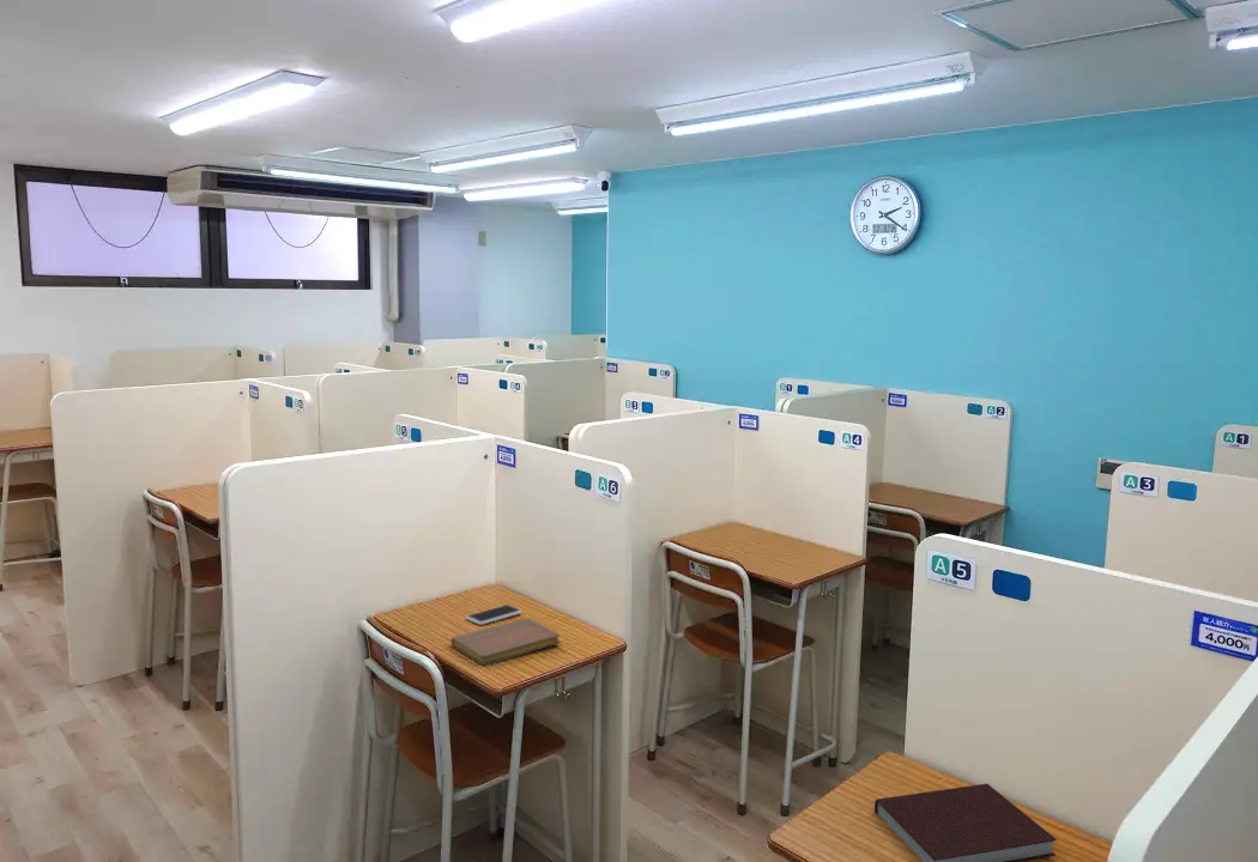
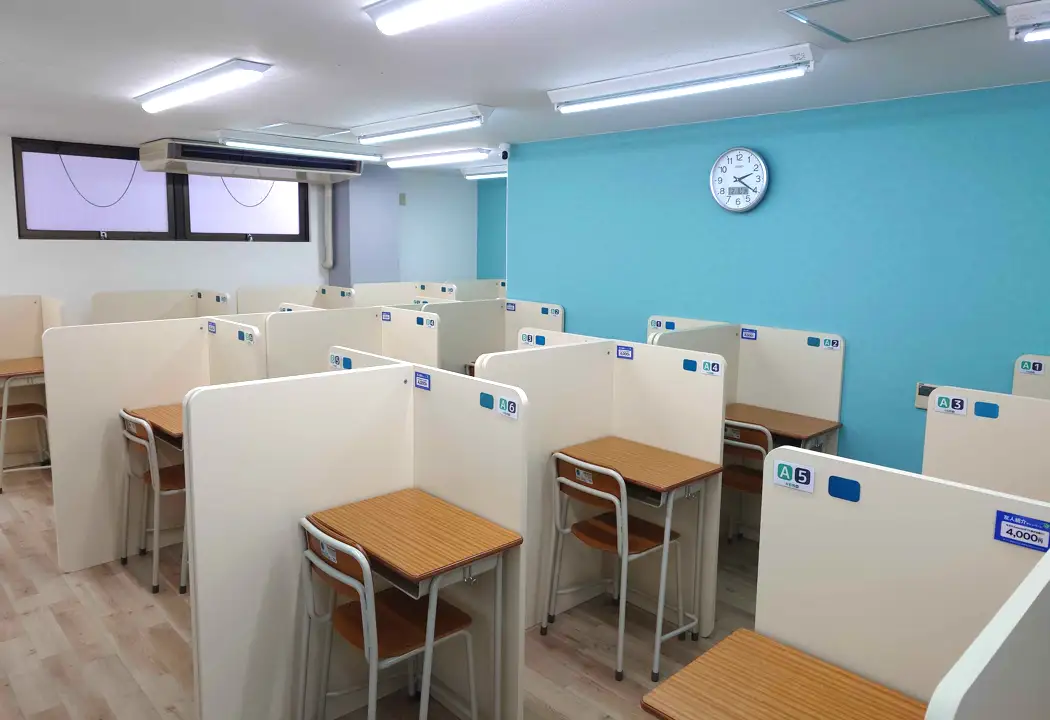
- notebook (506, 639)
- smartphone (494, 614)
- notebook (962, 826)
